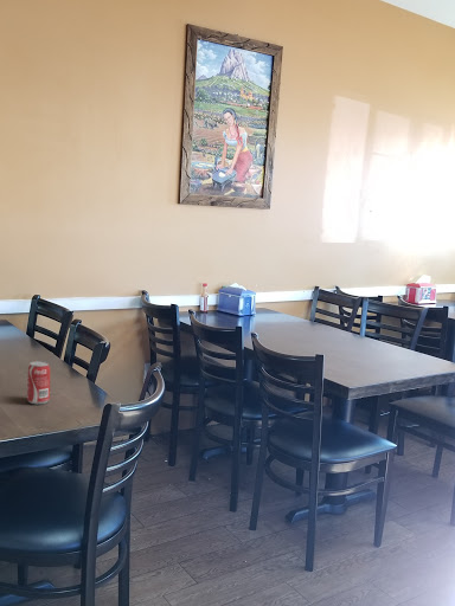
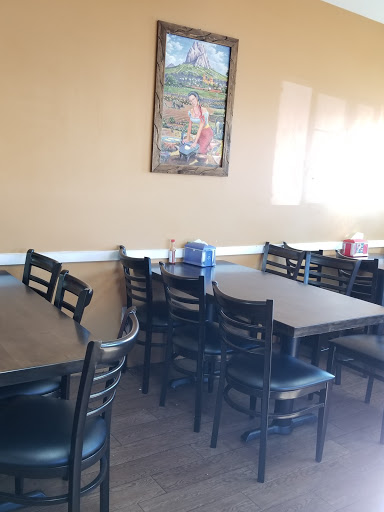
- beverage can (38, 382)
